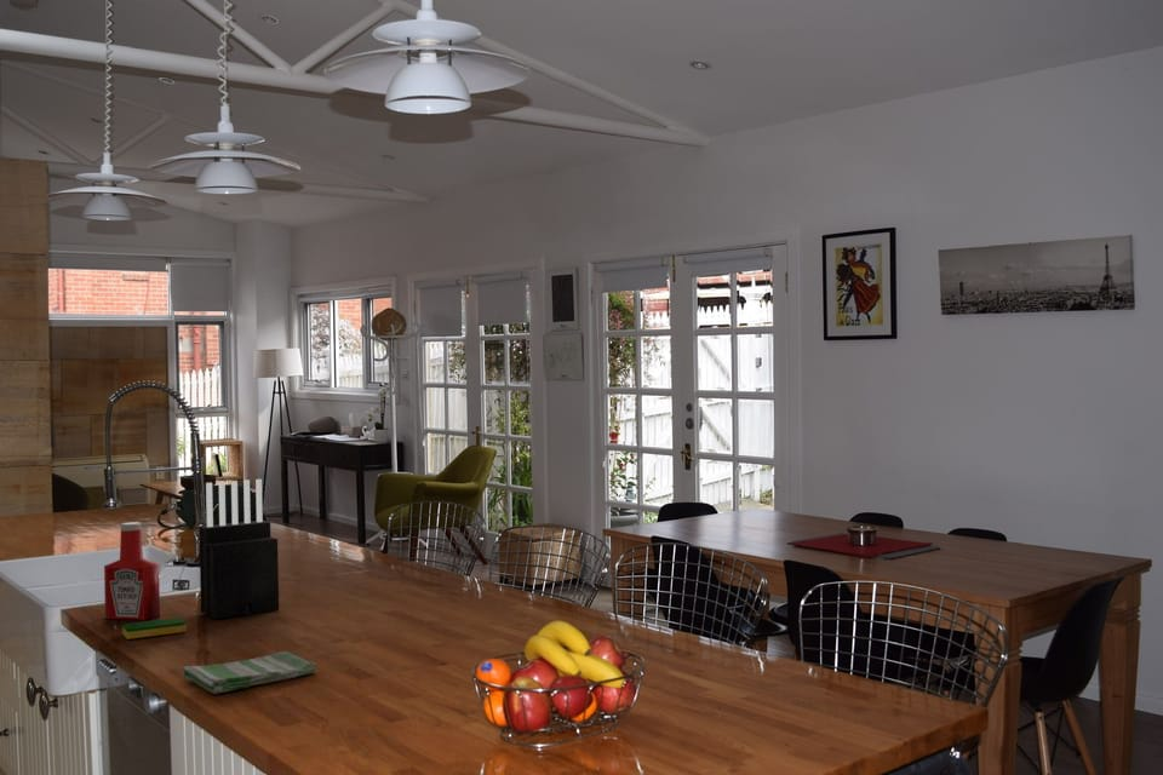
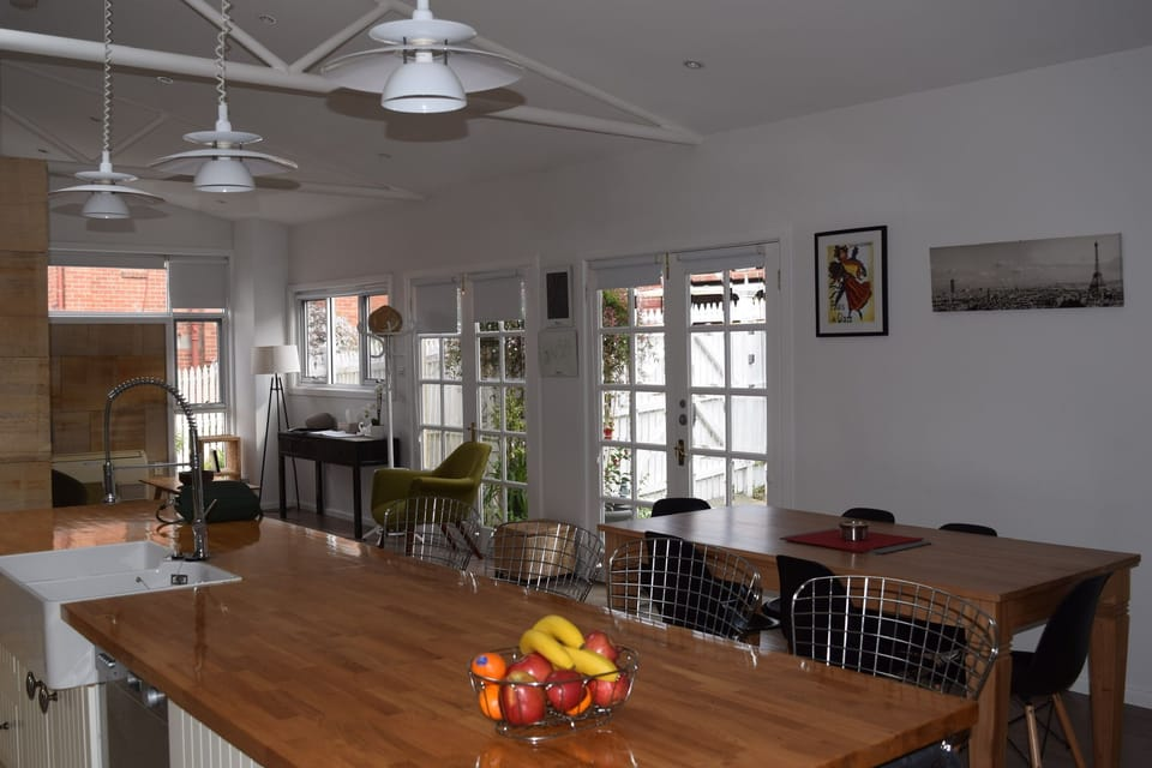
- soap bottle (131, 569)
- dish sponge (154, 627)
- dish towel (250, 668)
- knife block (240, 546)
